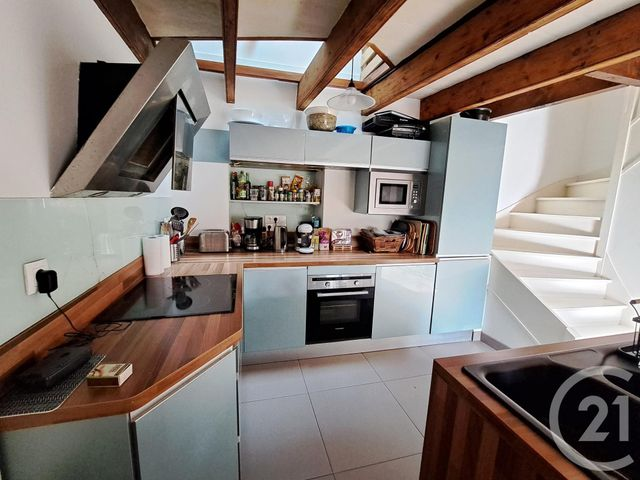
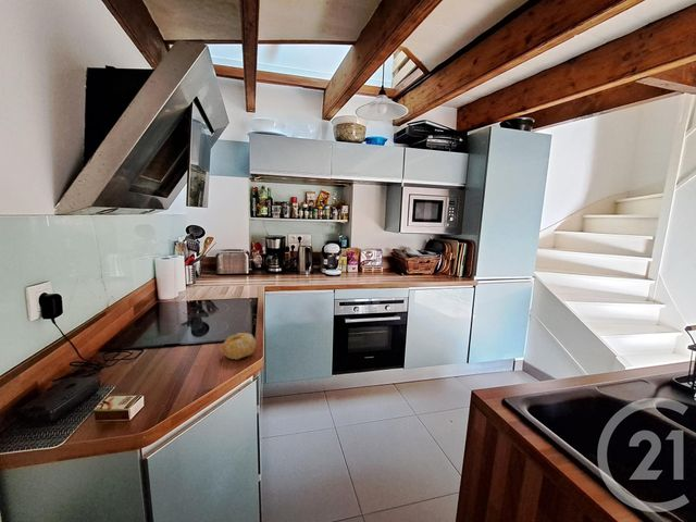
+ fruit (239, 345)
